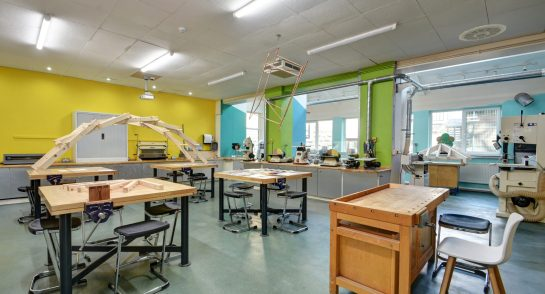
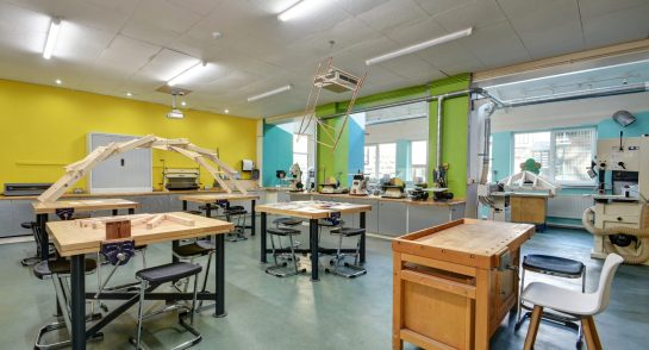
- ceiling vent (481, 33)
